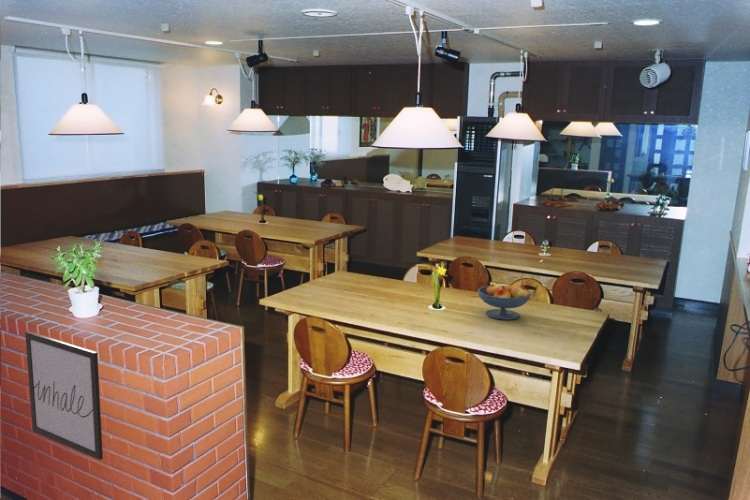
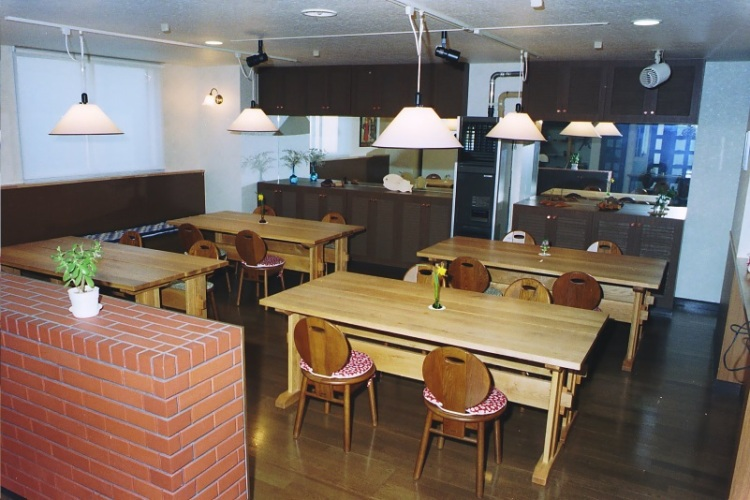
- wall art (63, 393)
- fruit bowl (503, 299)
